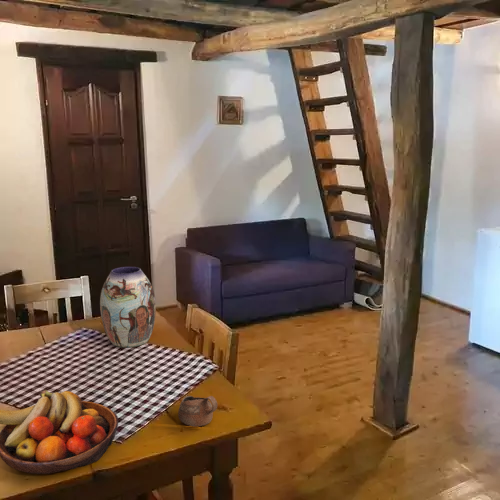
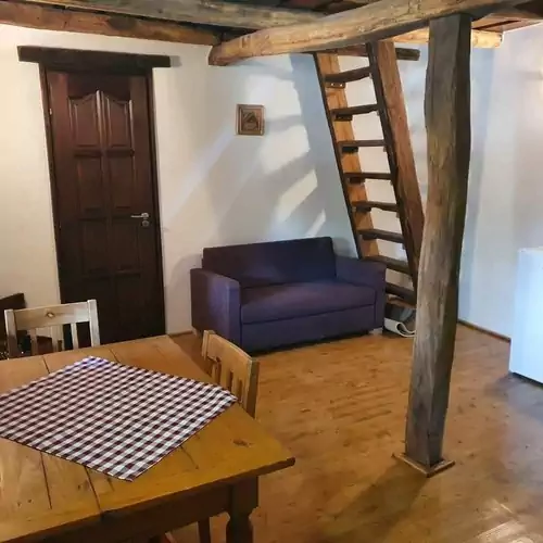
- fruit bowl (57, 424)
- cup (196, 408)
- vase (128, 306)
